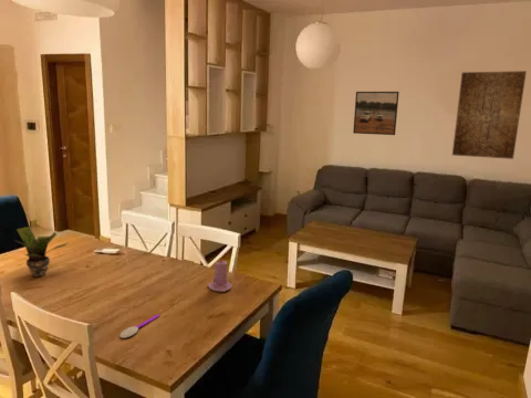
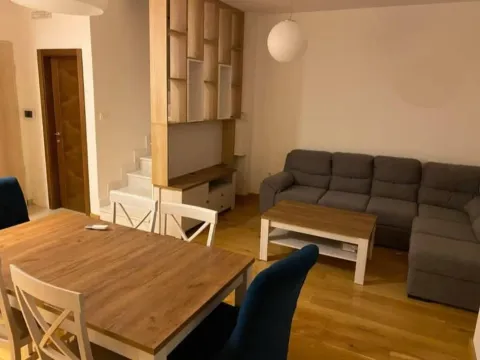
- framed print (375, 113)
- spoon (140, 324)
- candle (220, 272)
- potted plant (35, 253)
- wall art (487, 115)
